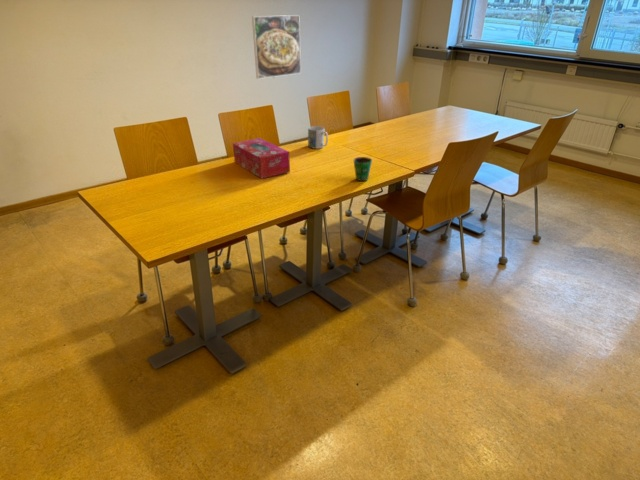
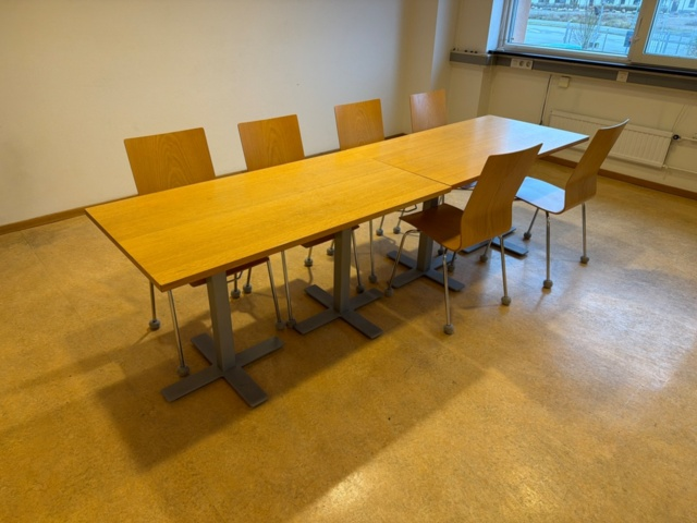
- mug (318, 137)
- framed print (278, 46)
- tissue box (260, 157)
- cup (360, 168)
